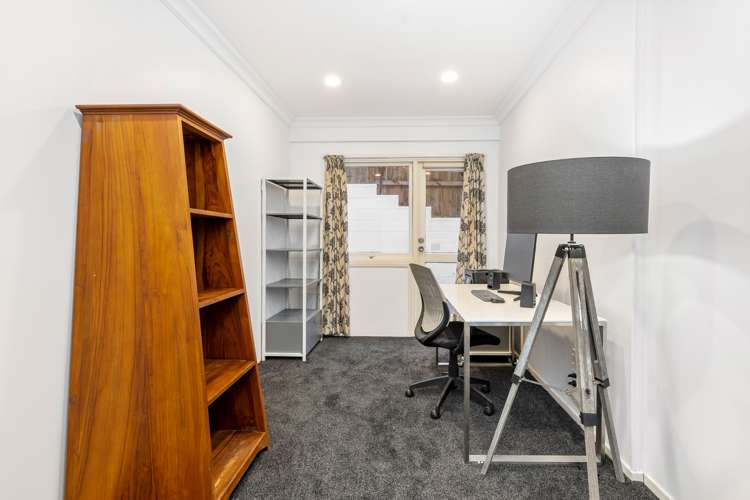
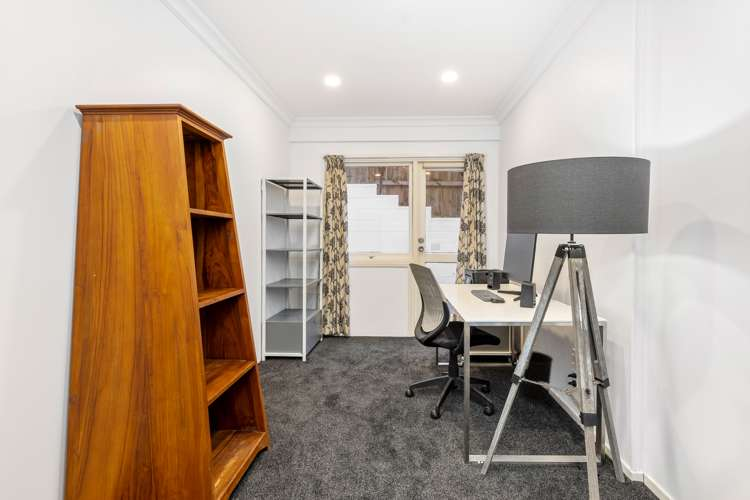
+ wastebasket (533, 376)
